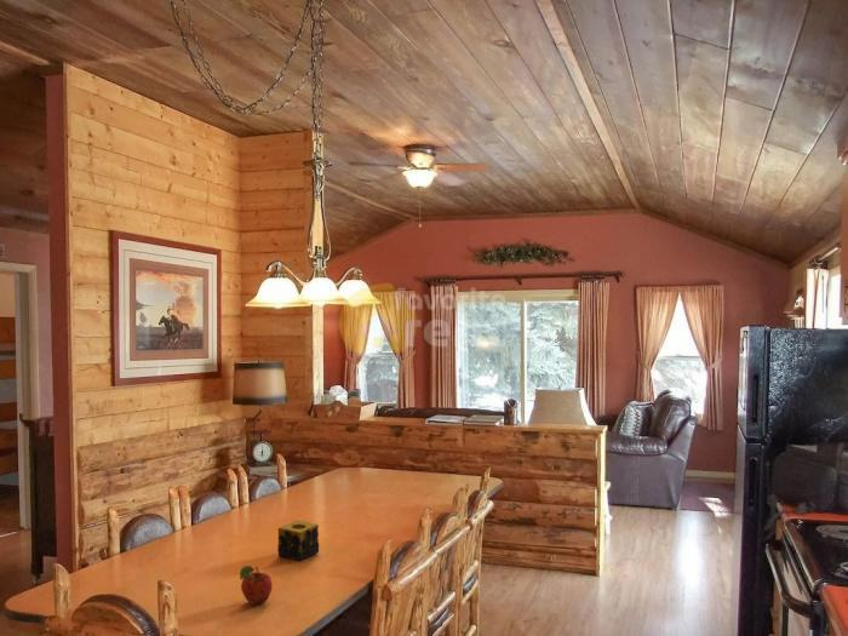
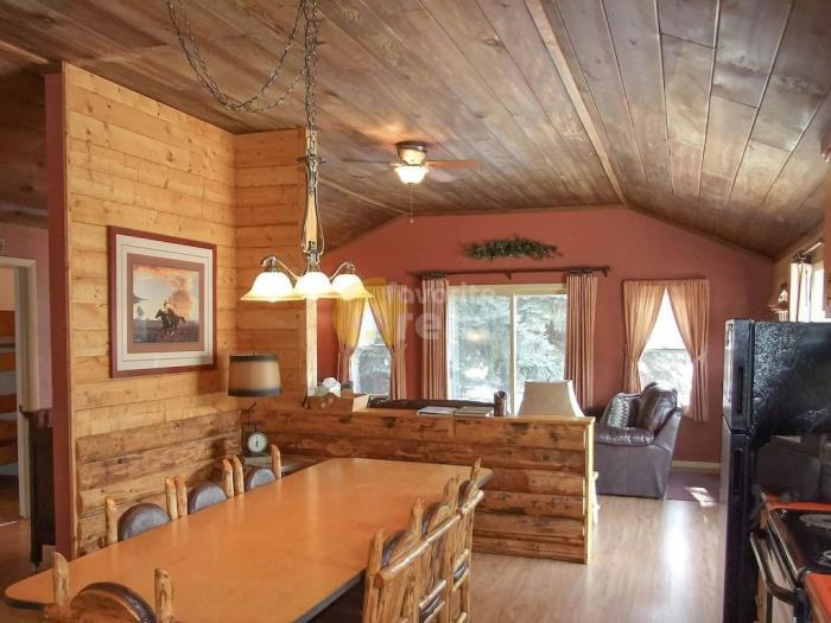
- candle (298, 539)
- fruit (254, 584)
